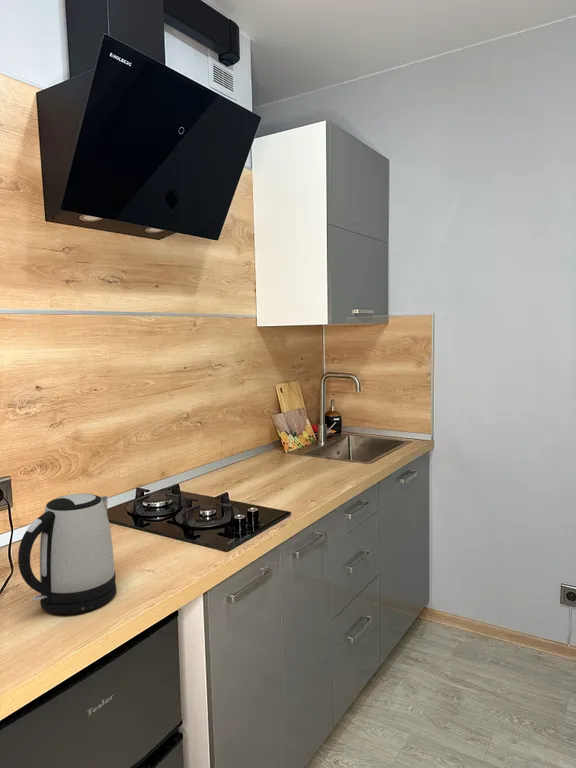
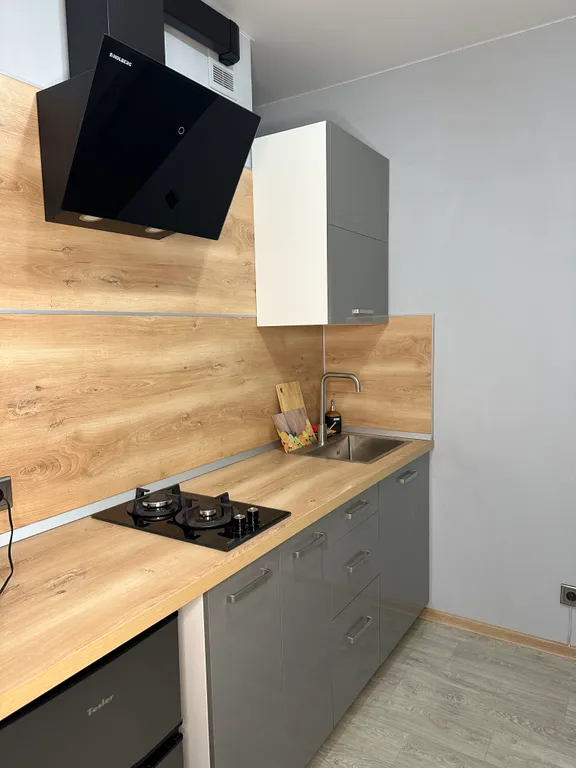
- kettle (67, 550)
